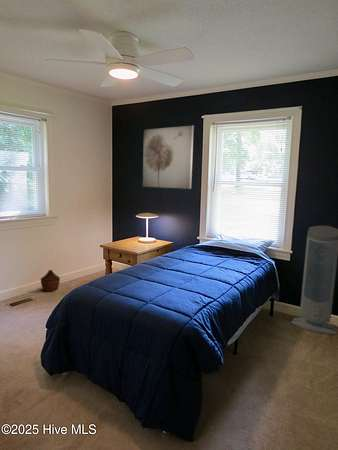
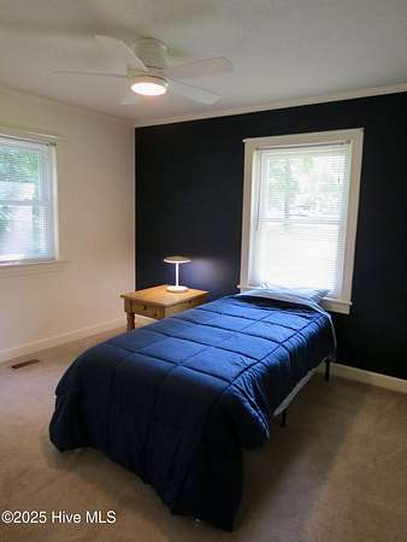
- wall art (166, 158)
- woven basket (50, 279)
- air purifier (319, 277)
